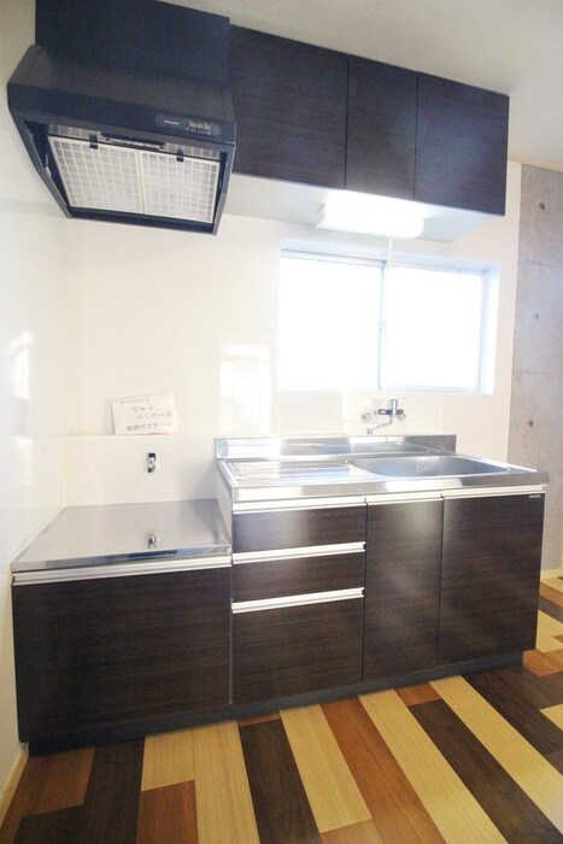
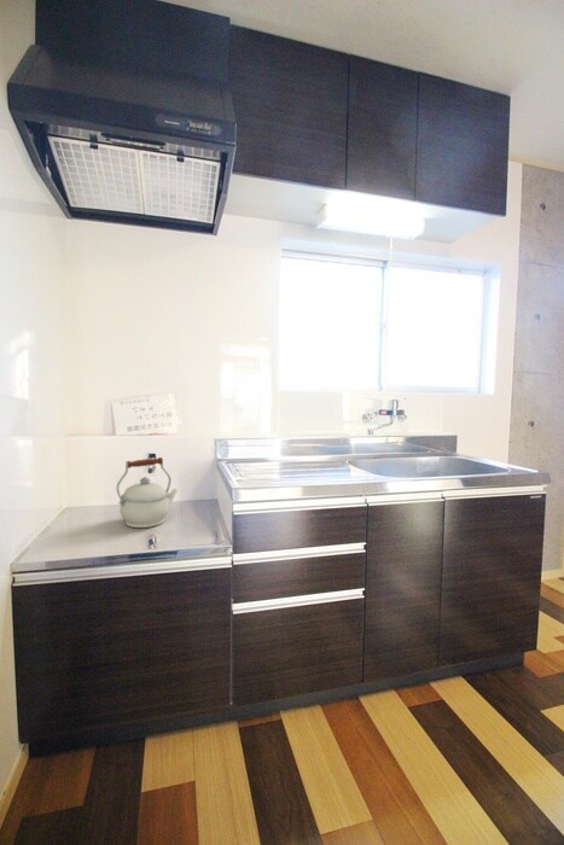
+ kettle (149, 490)
